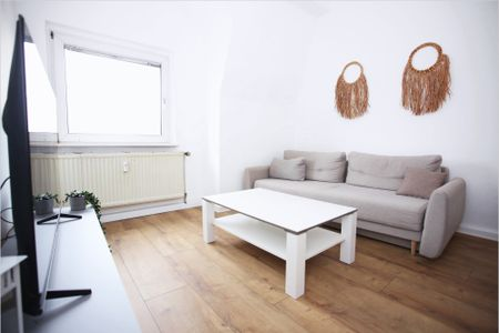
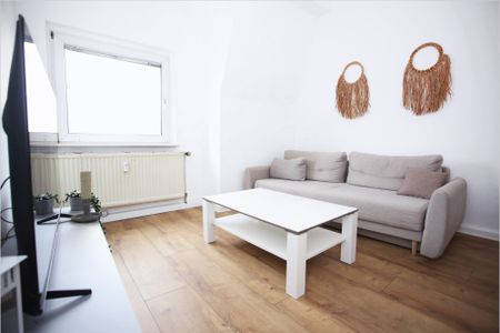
+ candle holder (89, 194)
